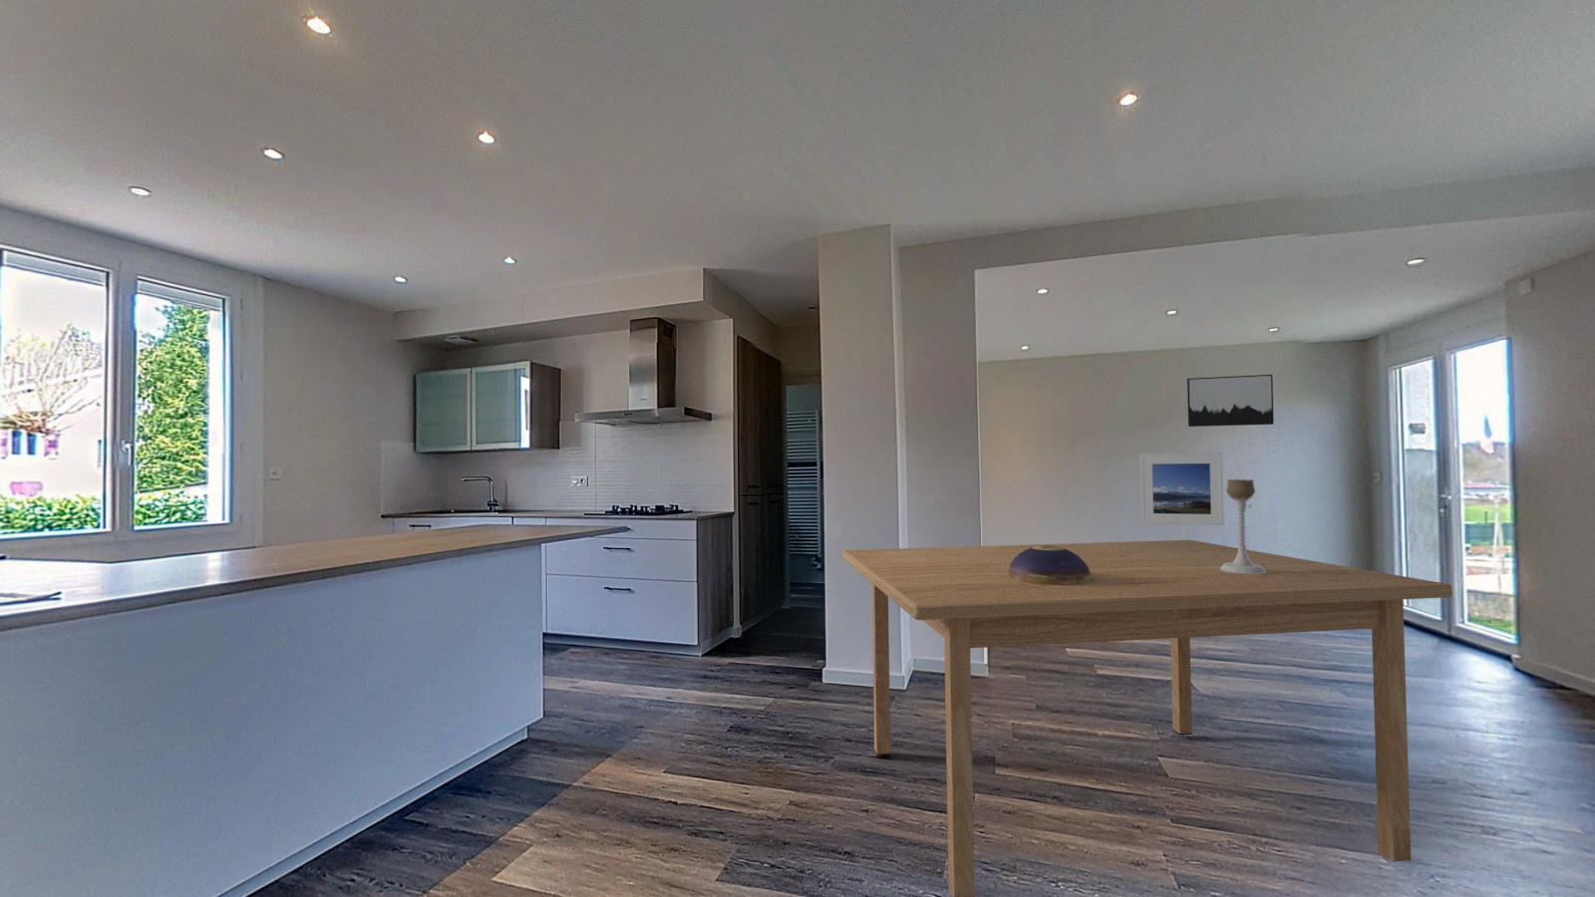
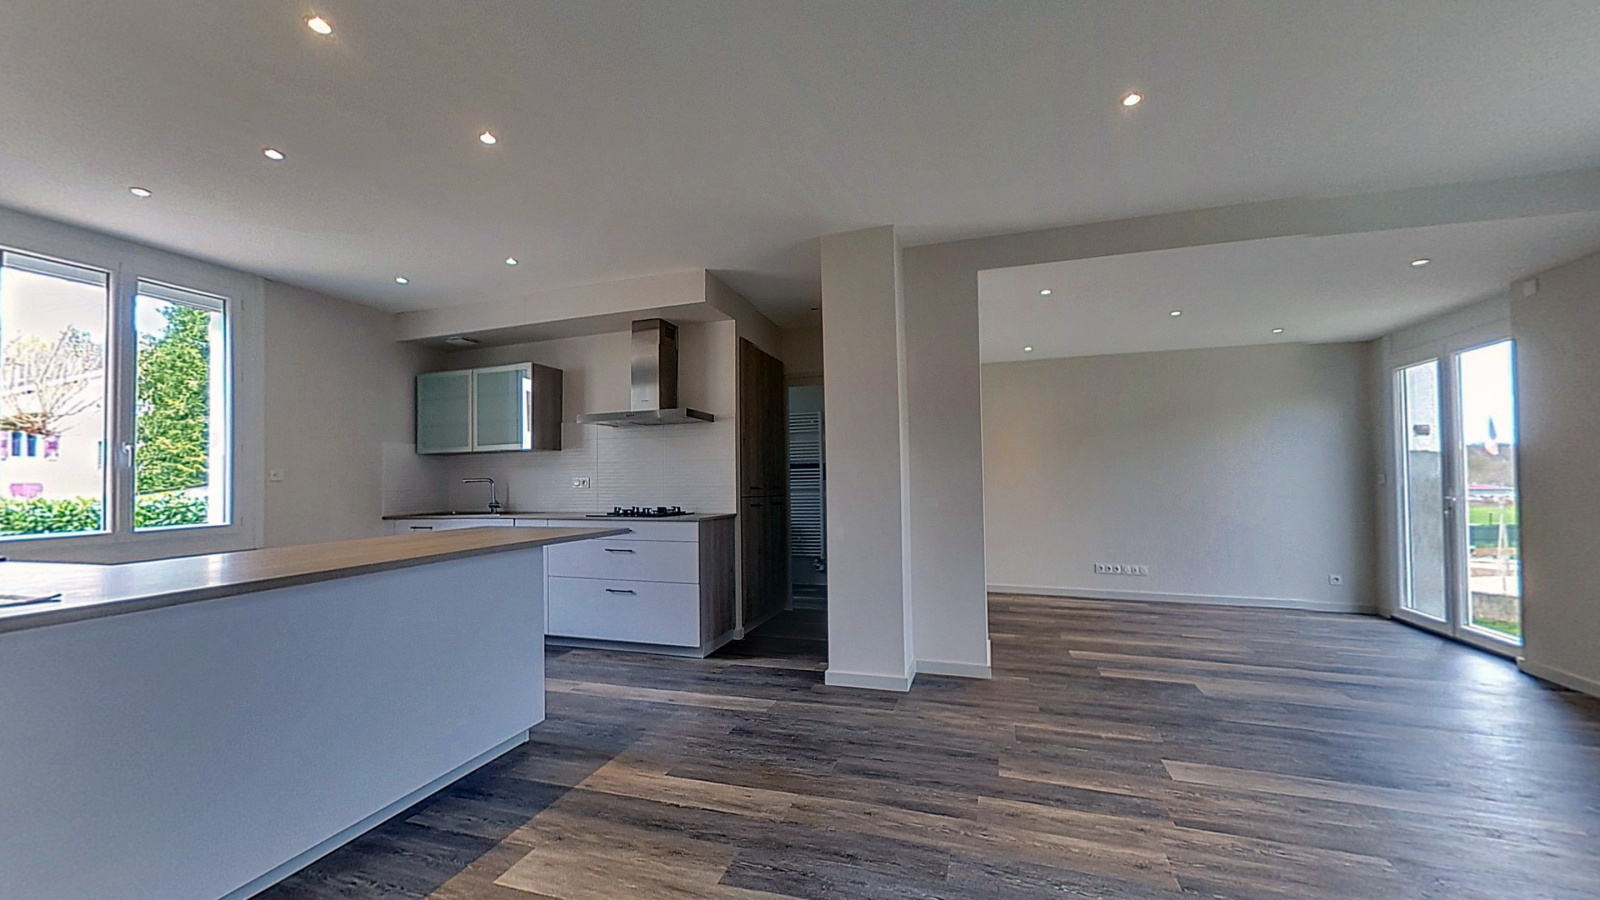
- table (1089, 642)
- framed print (1180, 488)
- candle holder (1241, 525)
- decorative bowl (1047, 560)
- wall art (1229, 401)
